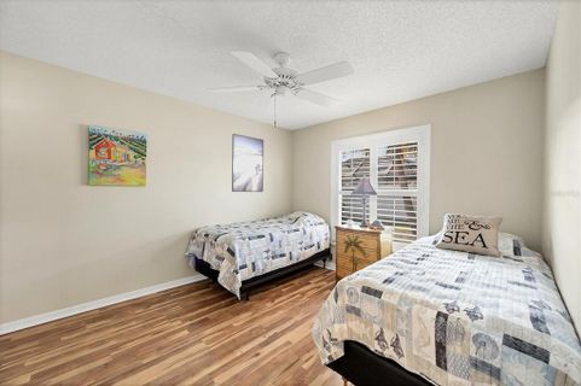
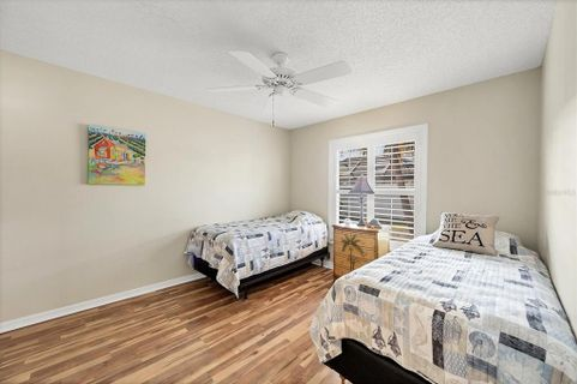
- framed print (248, 164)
